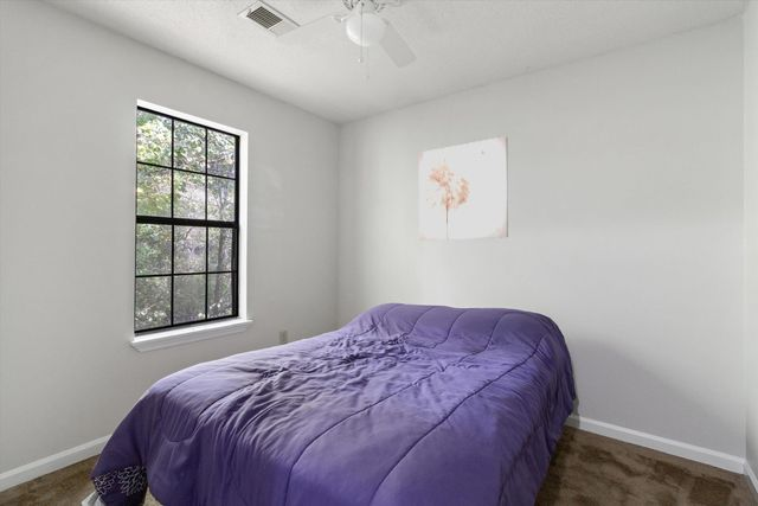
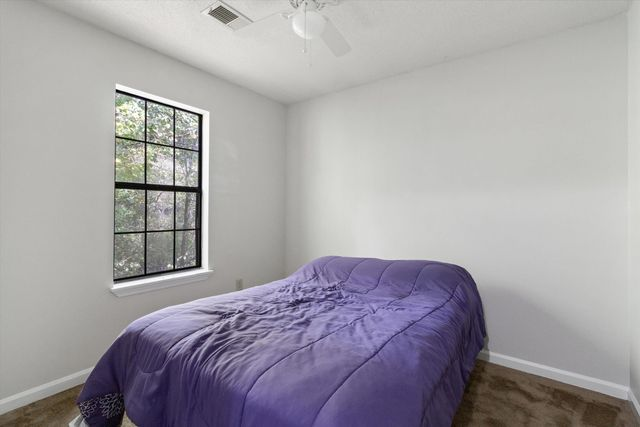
- wall art (460, 192)
